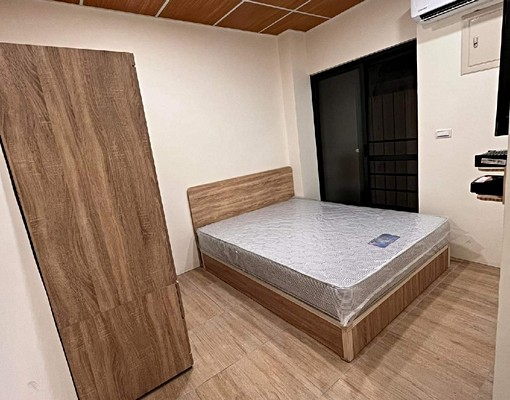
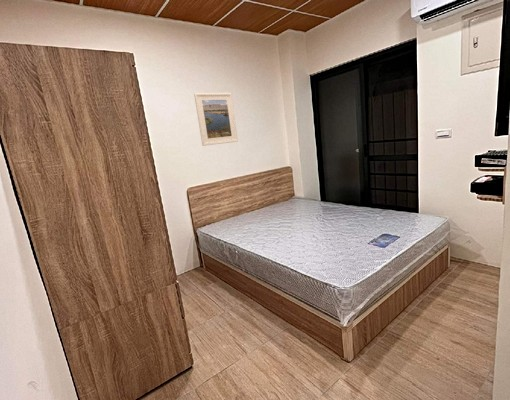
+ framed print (217, 118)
